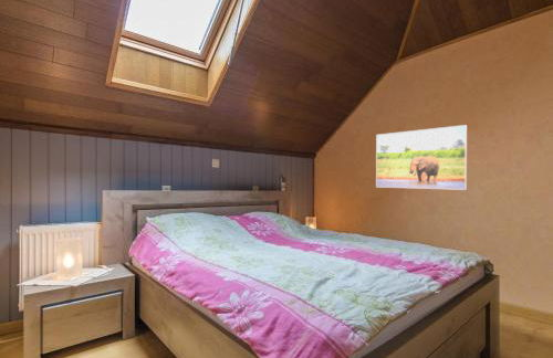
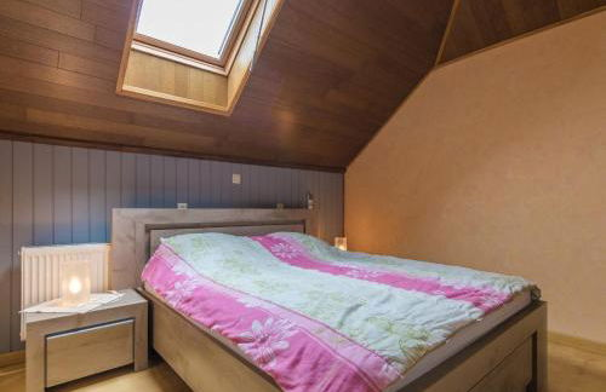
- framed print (416, 159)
